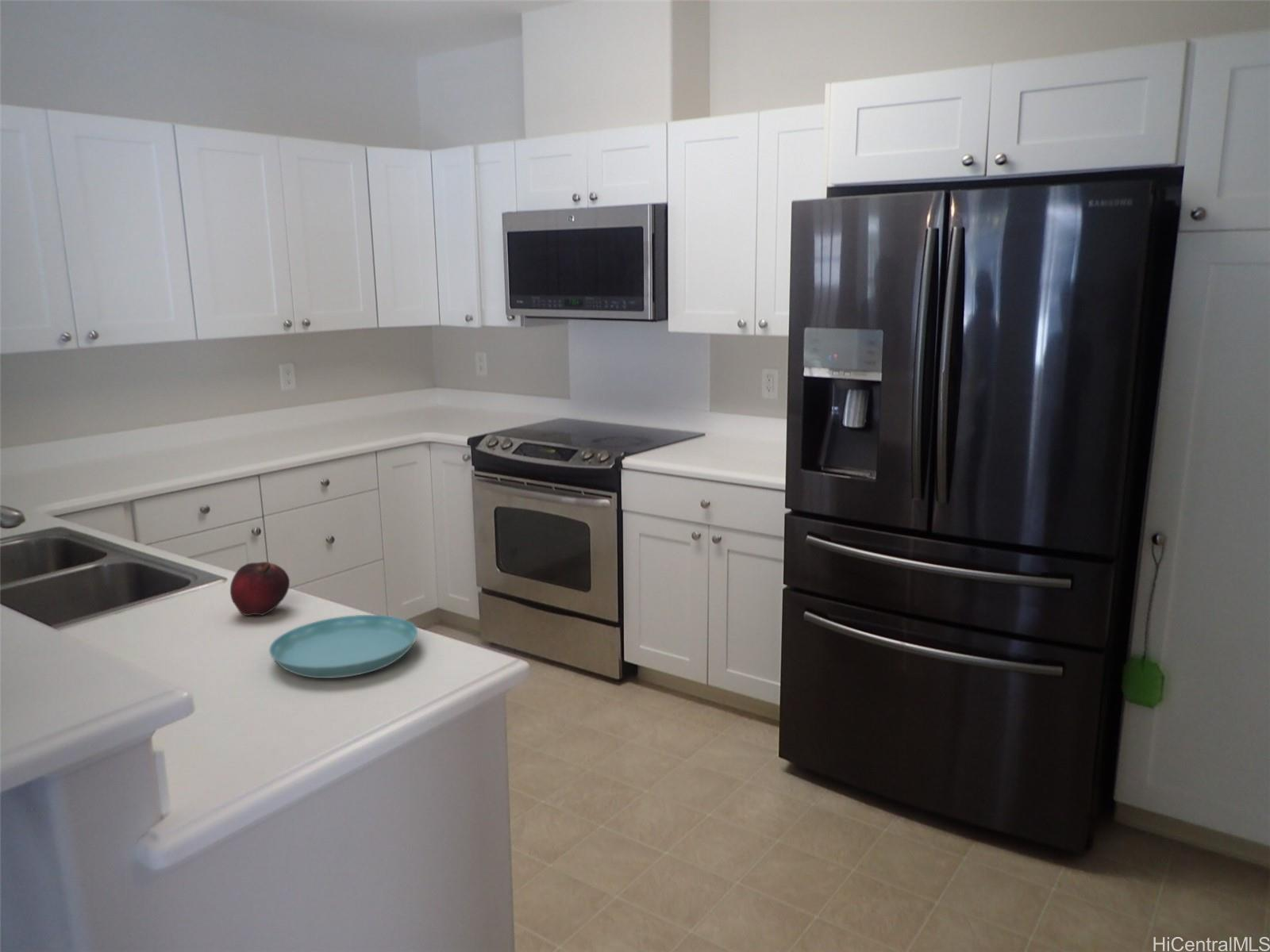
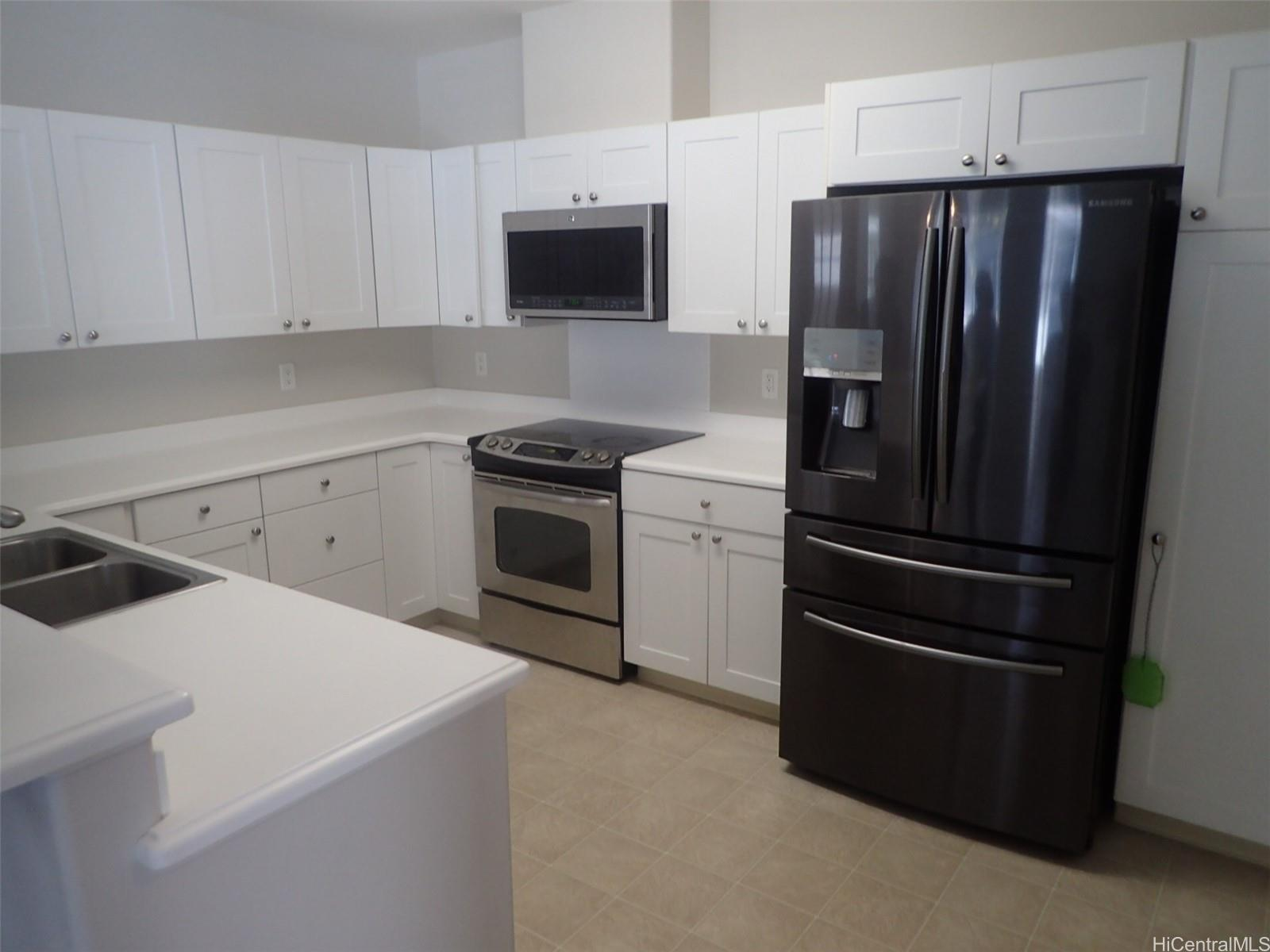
- fruit (259, 588)
- saucer (345, 647)
